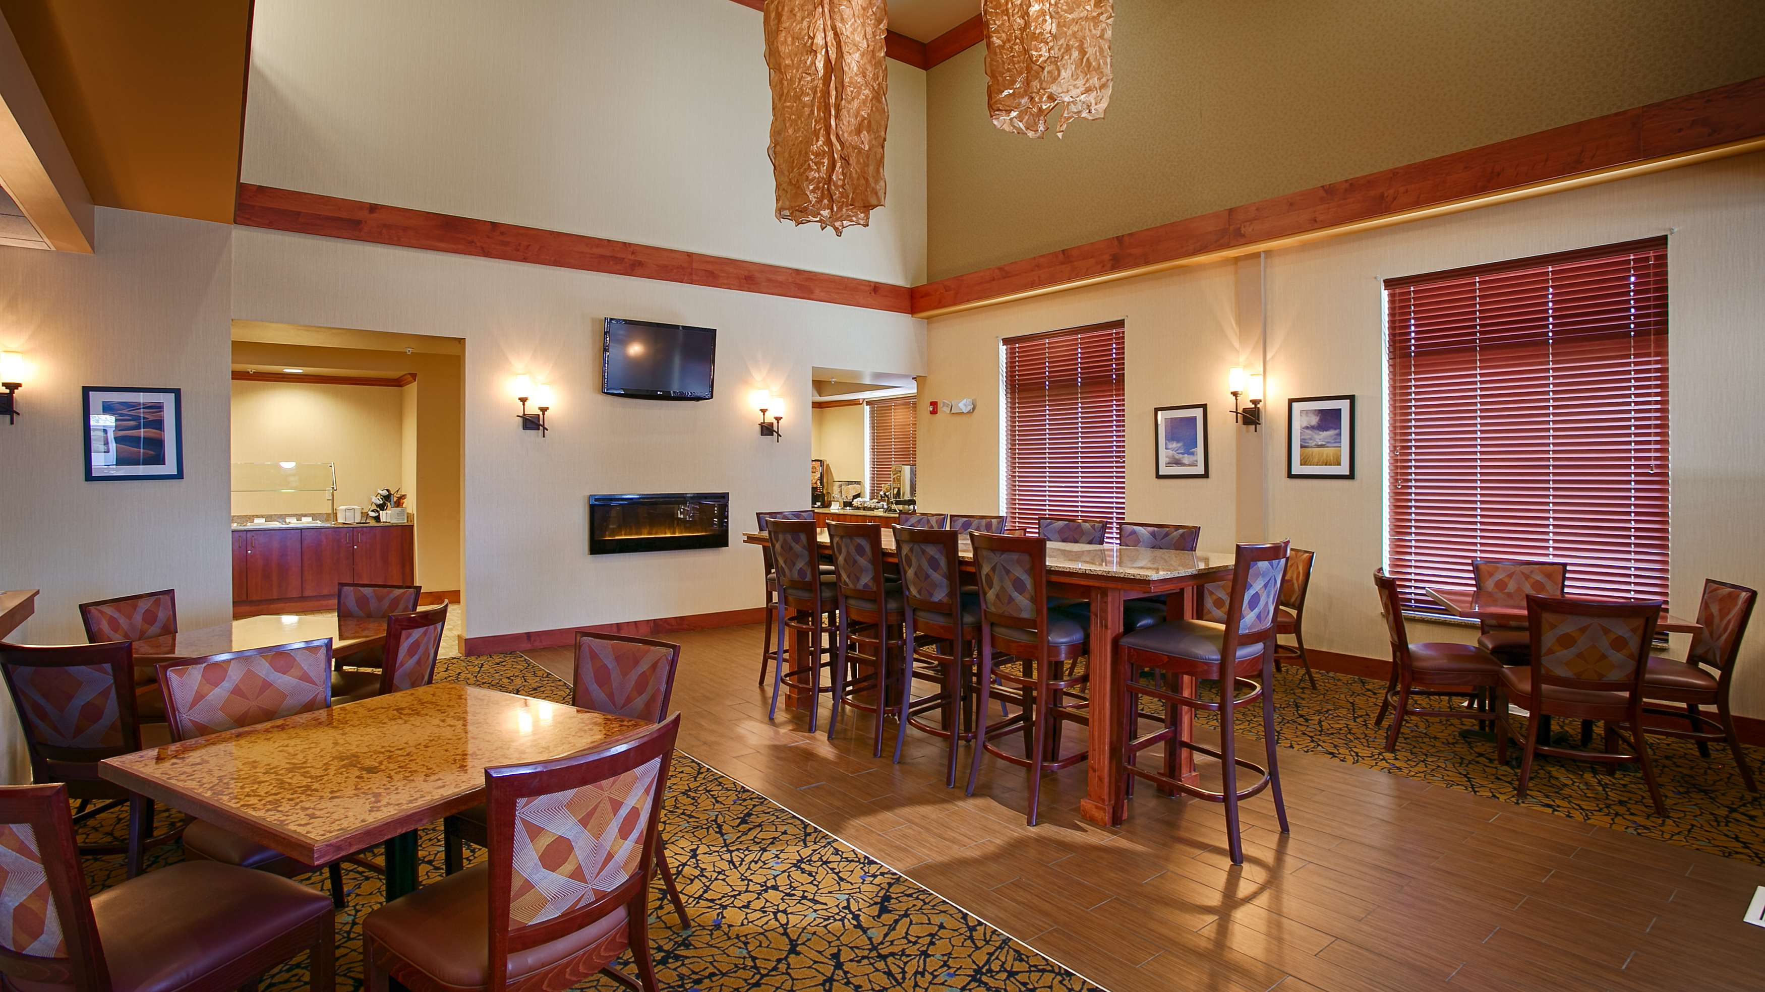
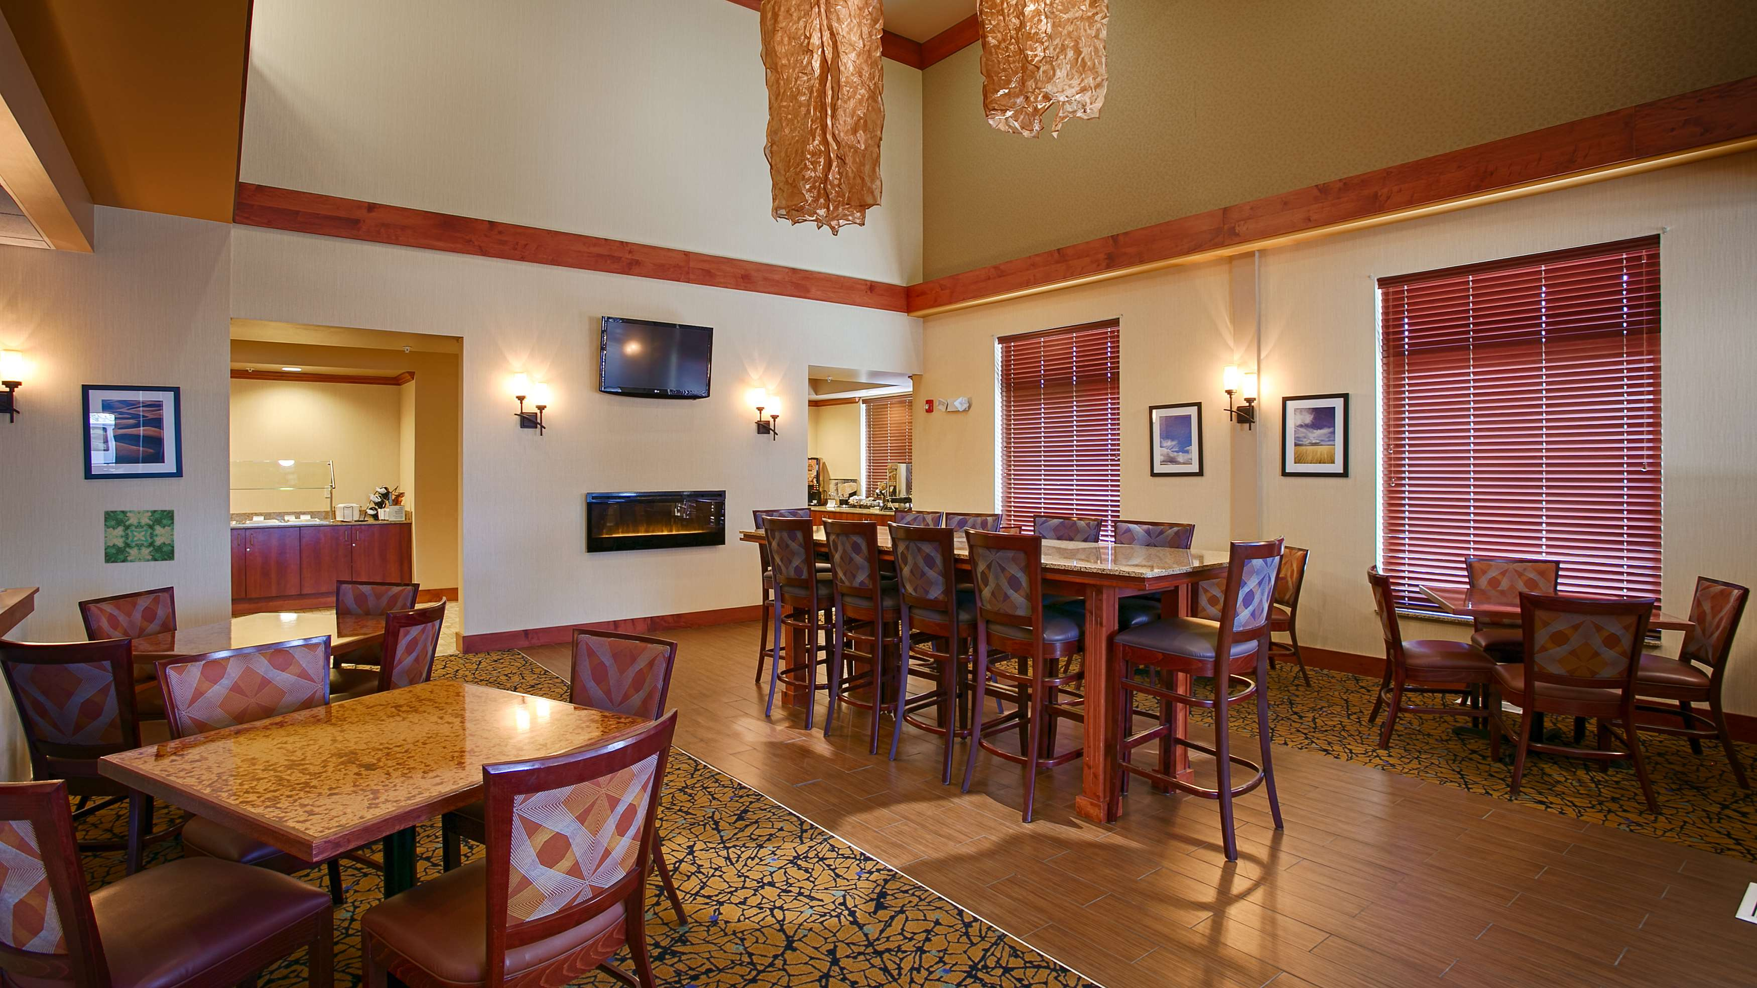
+ wall art (140, 536)
